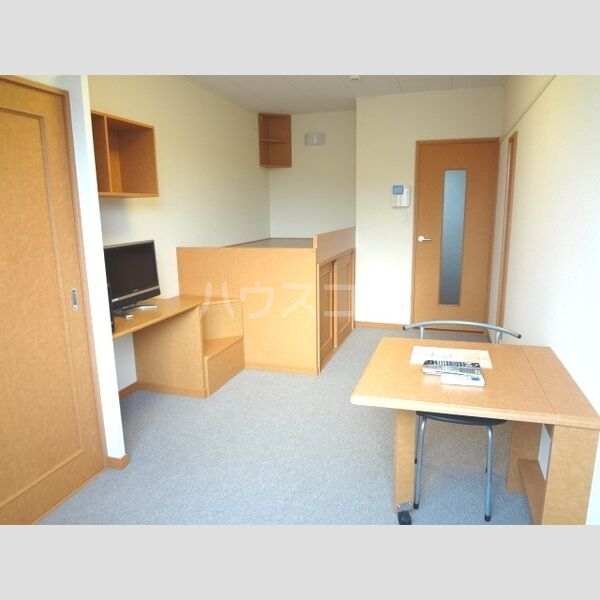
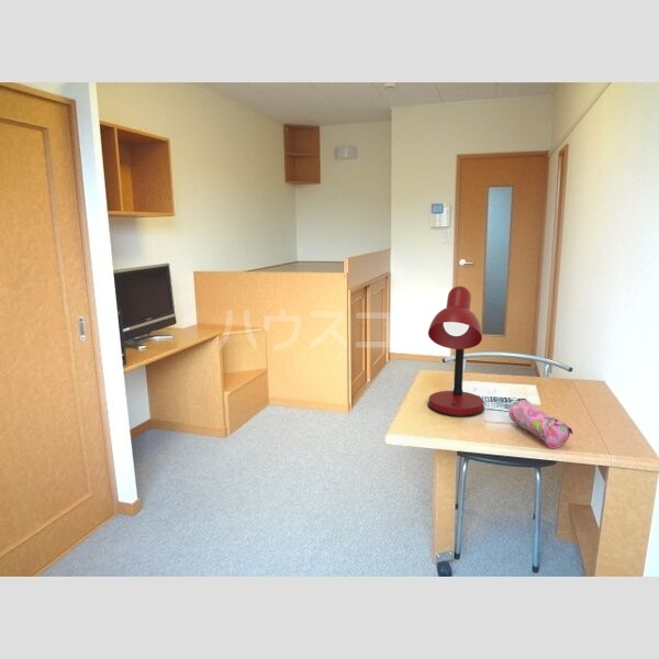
+ desk lamp (456, 350)
+ pencil case (538, 422)
